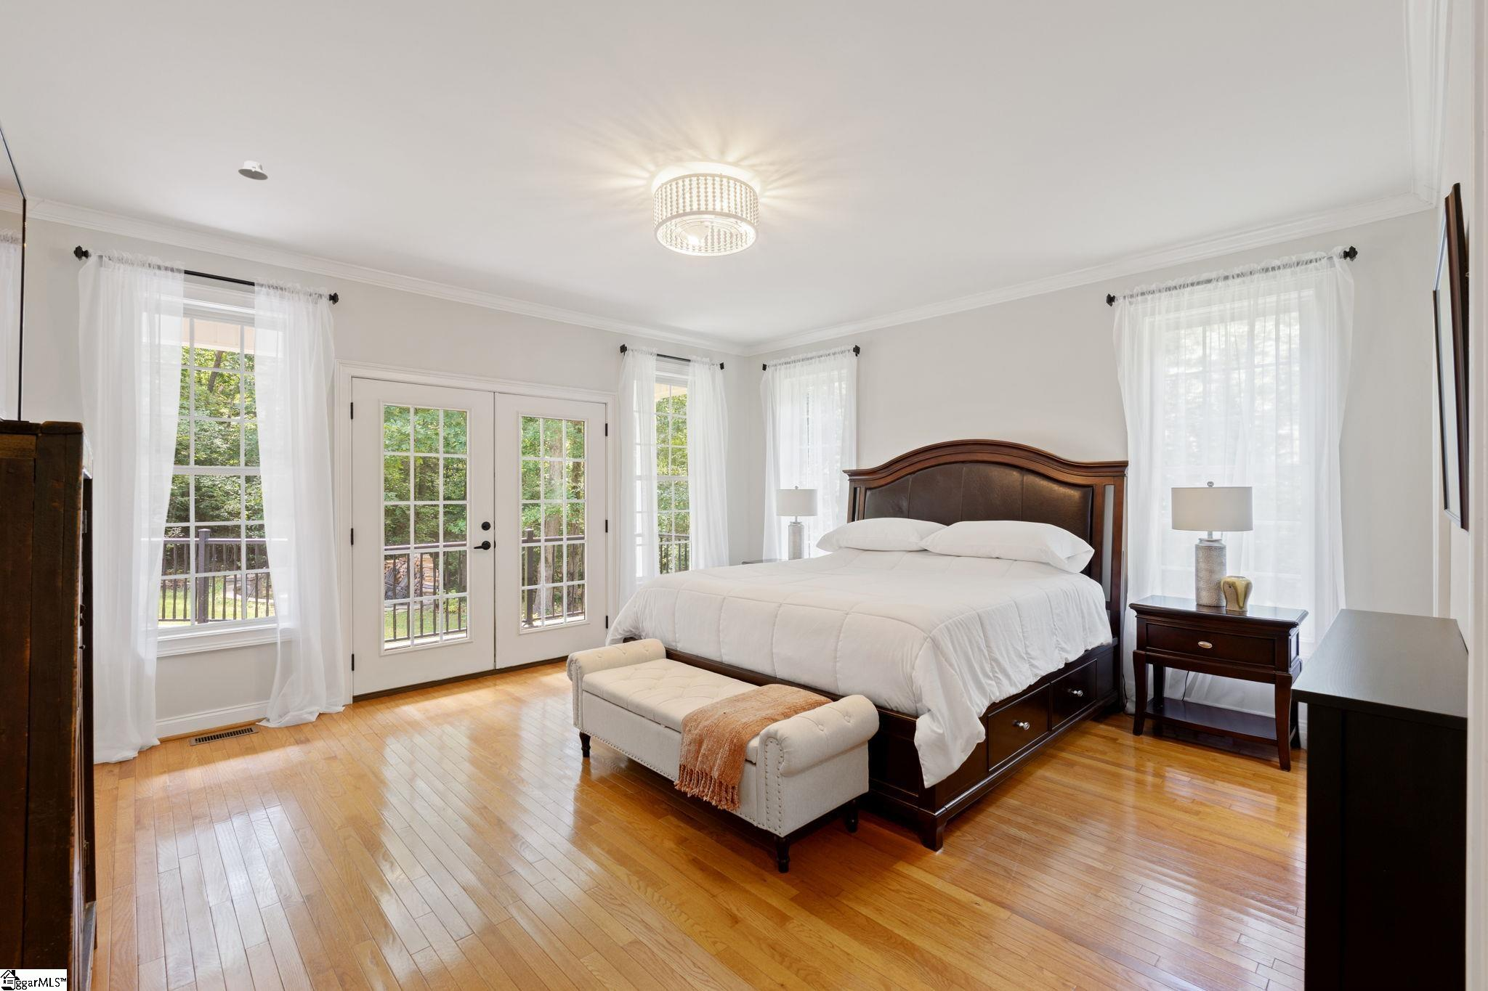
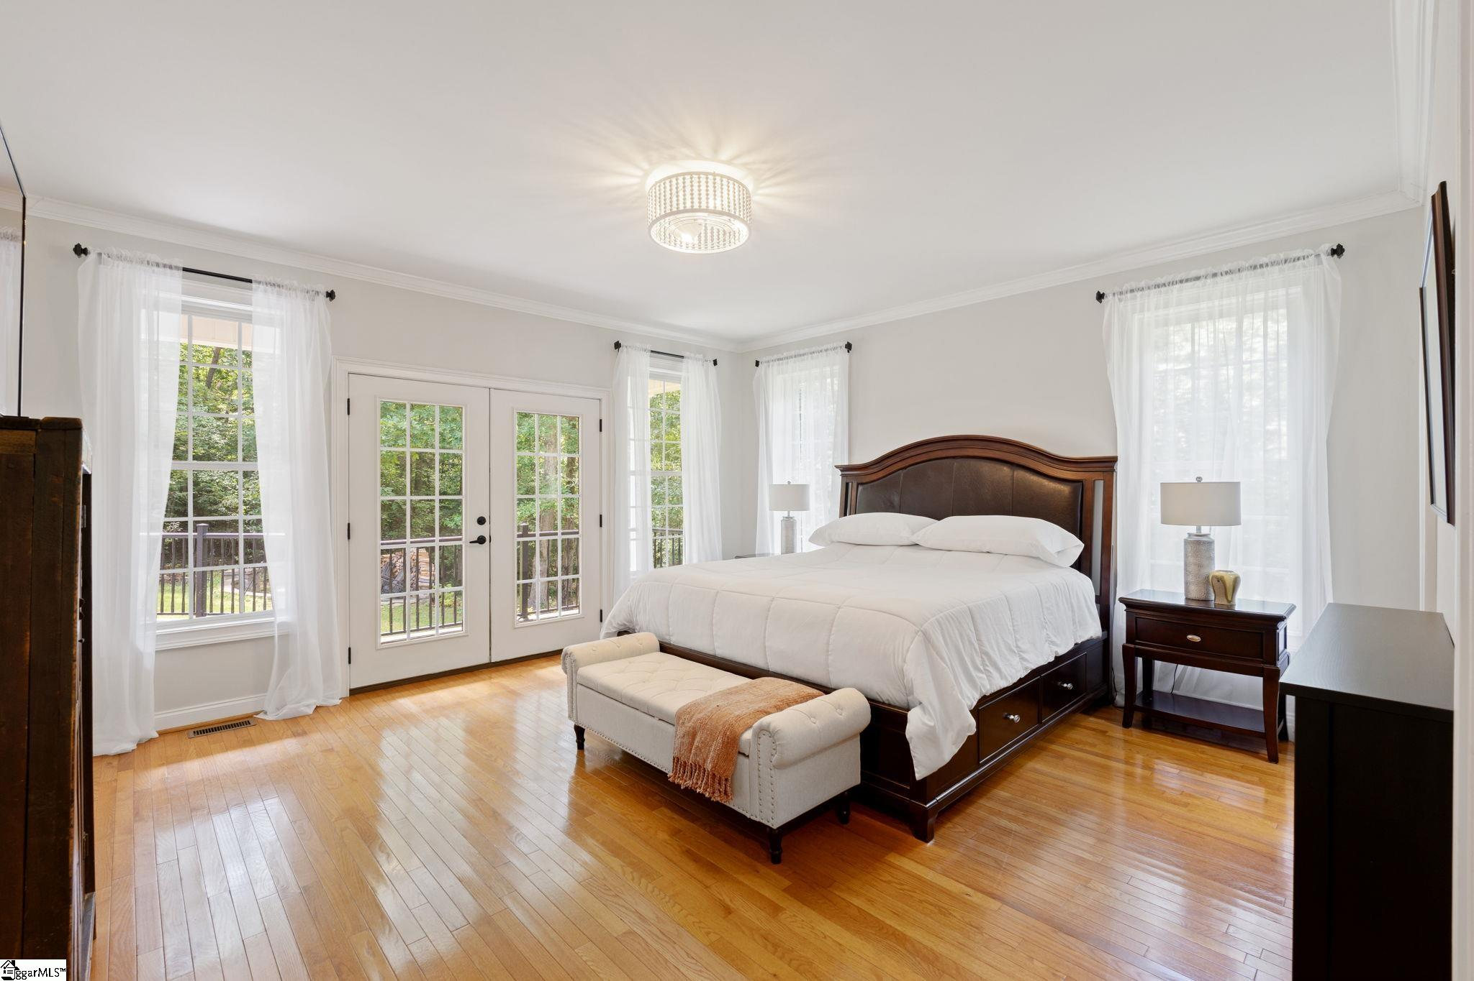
- recessed light (253, 170)
